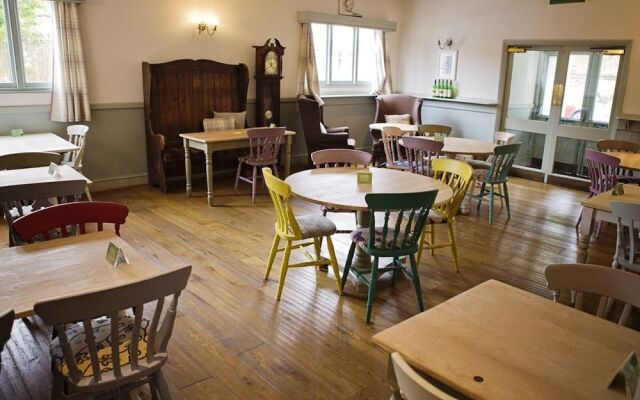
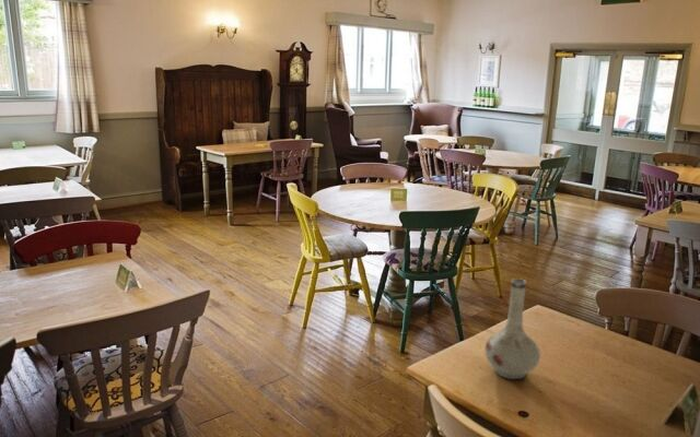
+ vase (514, 327)
